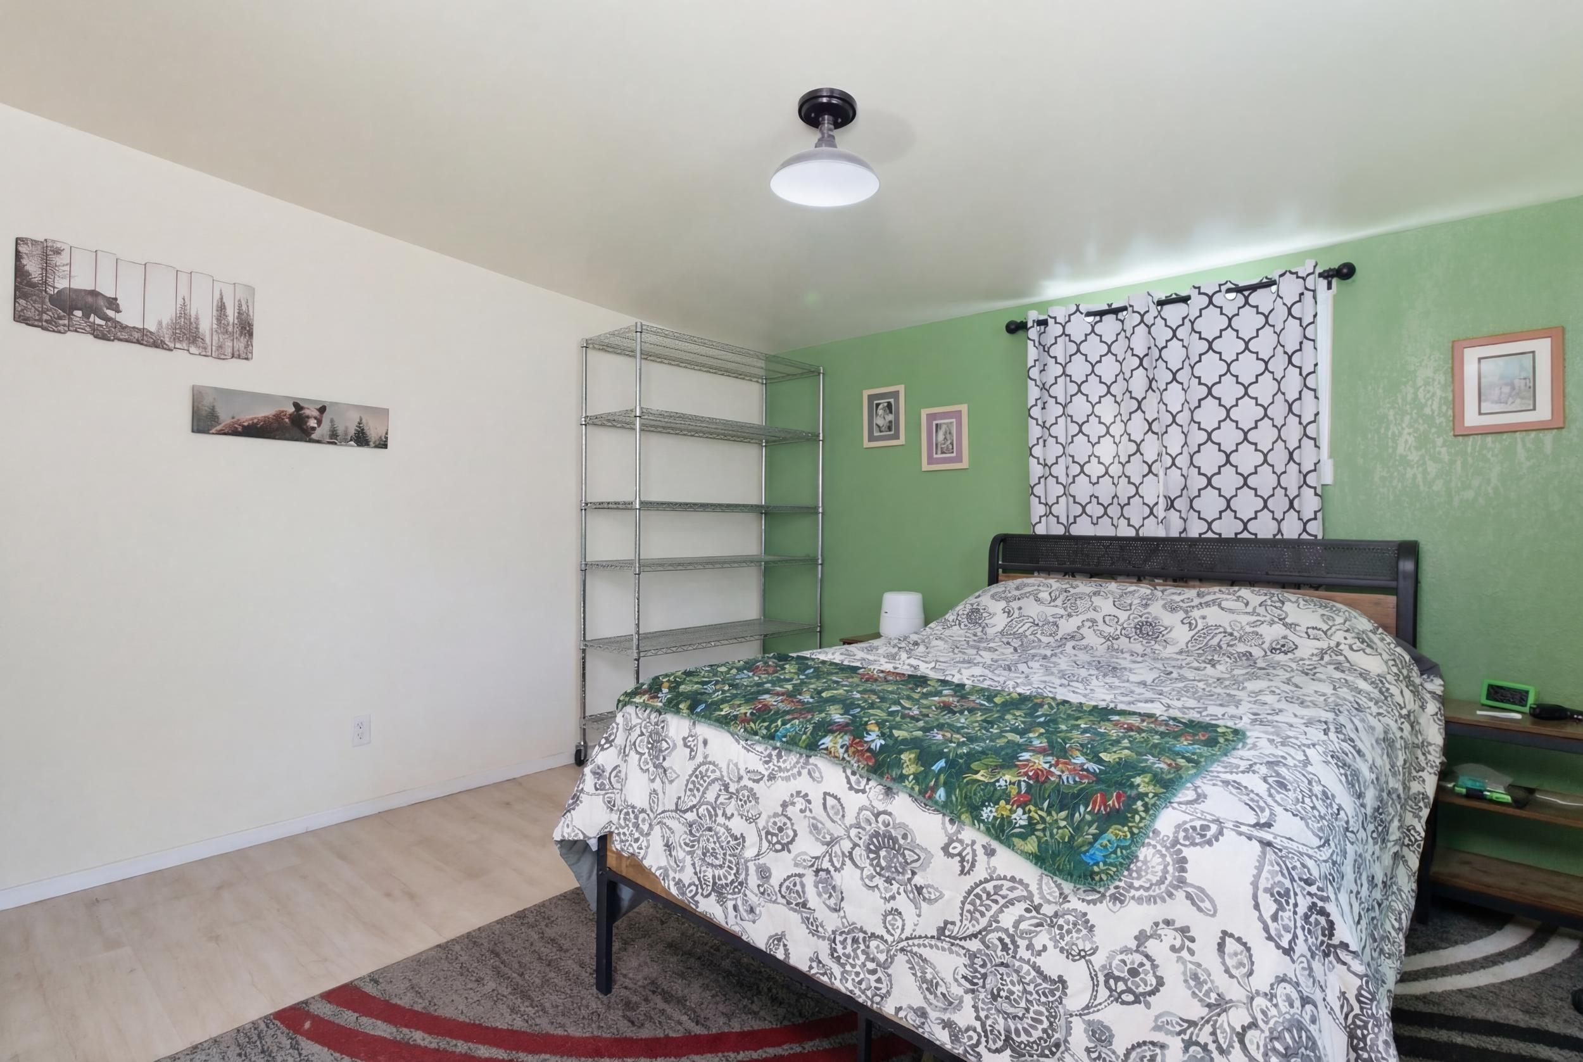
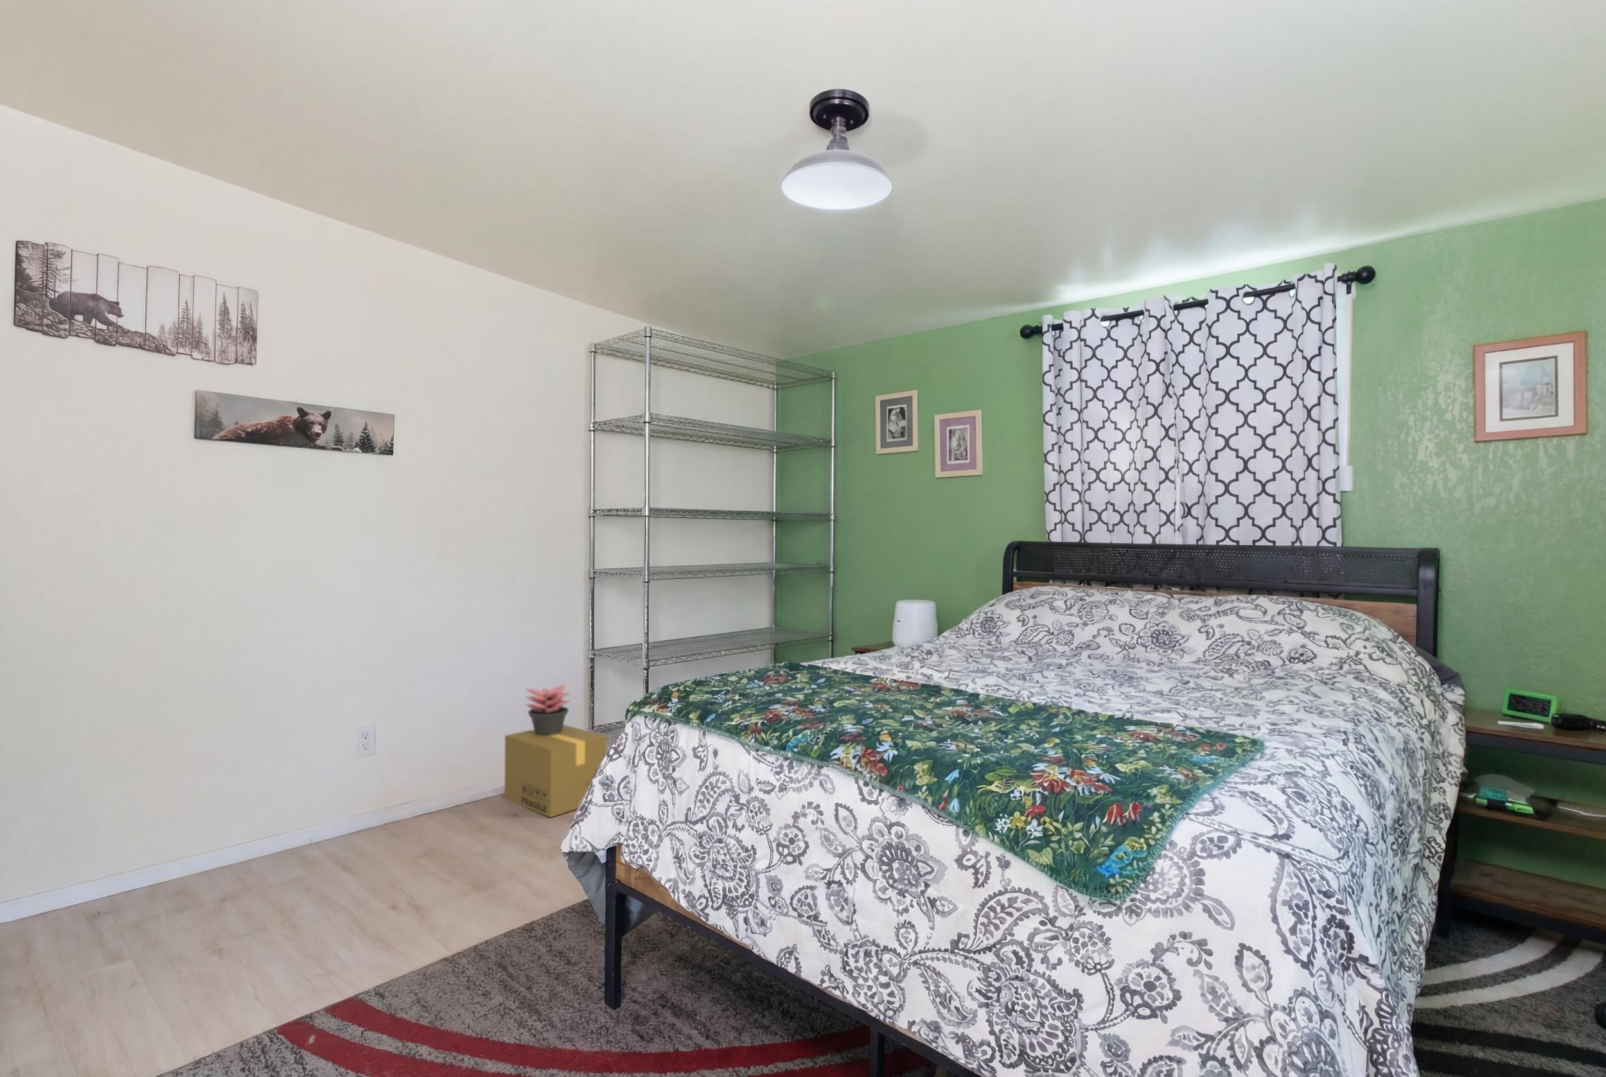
+ succulent plant (548, 709)
+ cardboard box (555, 767)
